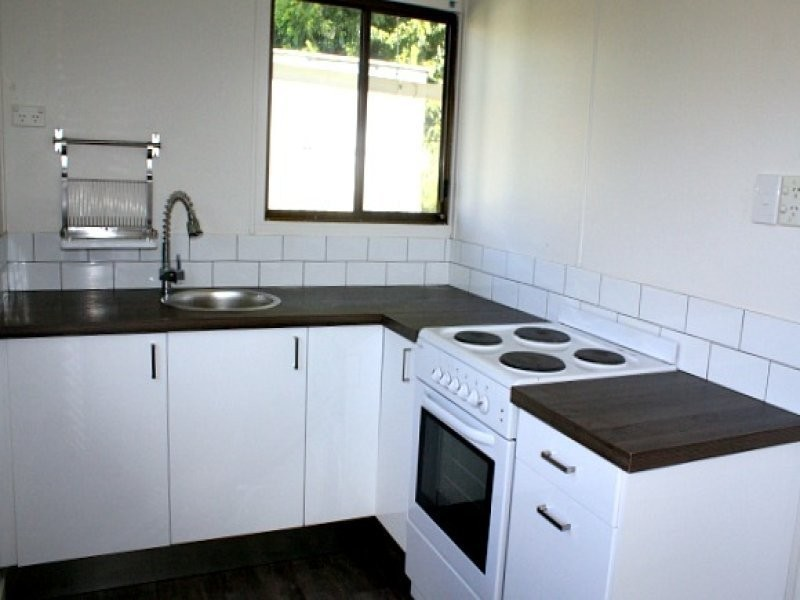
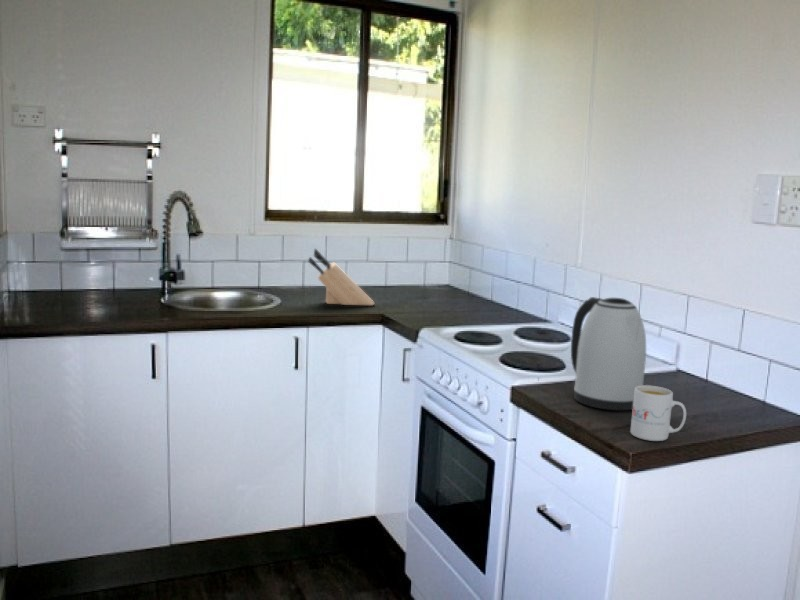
+ knife block (341, 276)
+ kettle (603, 347)
+ mug (658, 414)
